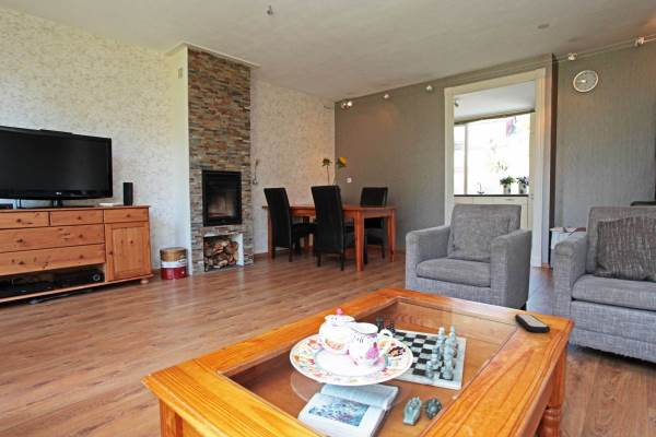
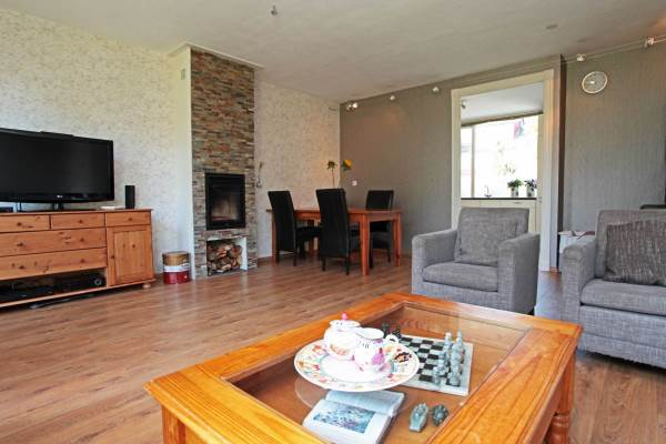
- remote control (530, 321)
